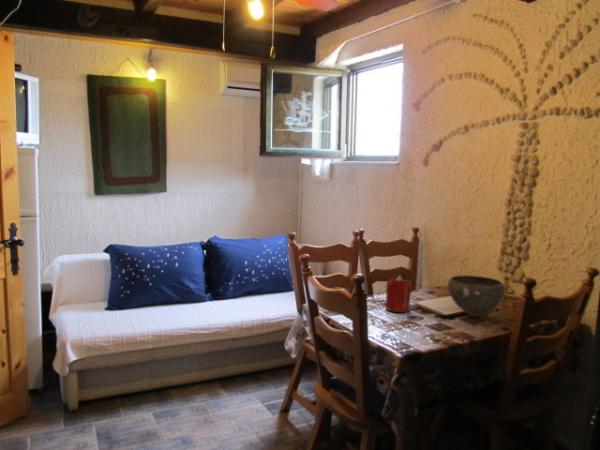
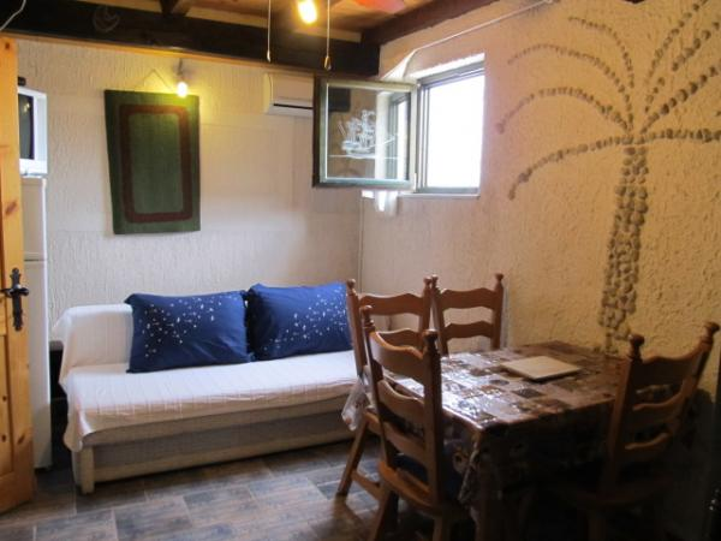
- bowl (475, 298)
- candle (398, 292)
